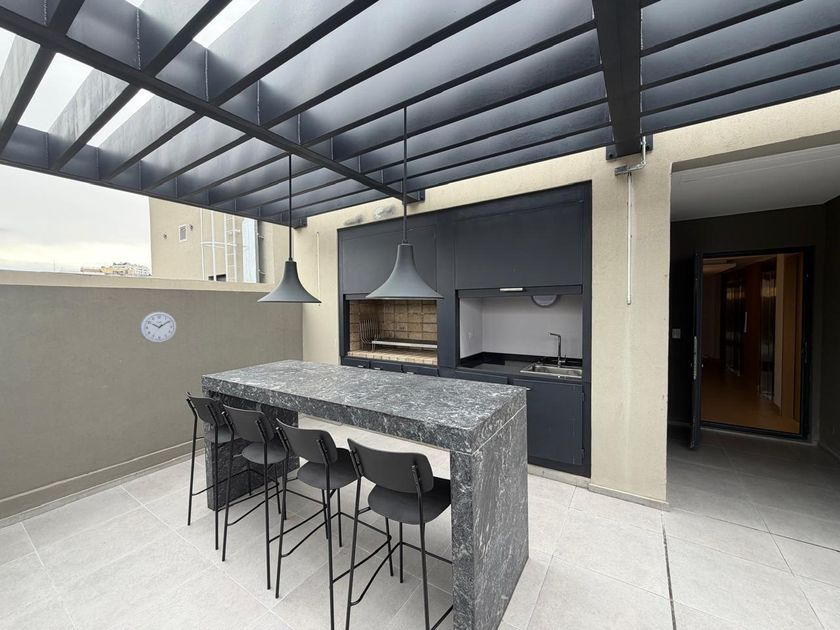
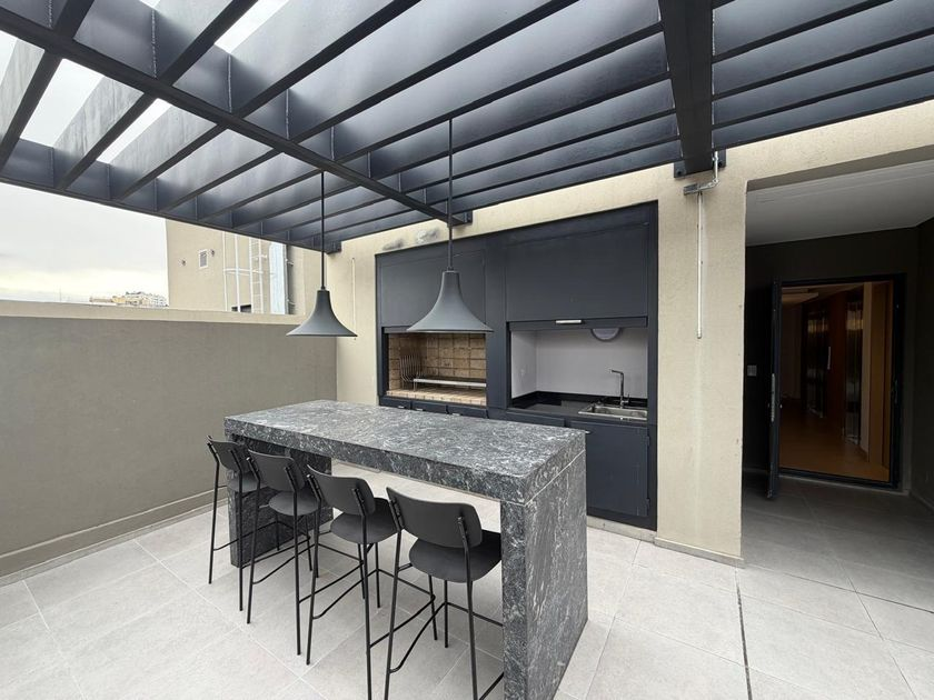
- wall clock (159, 327)
